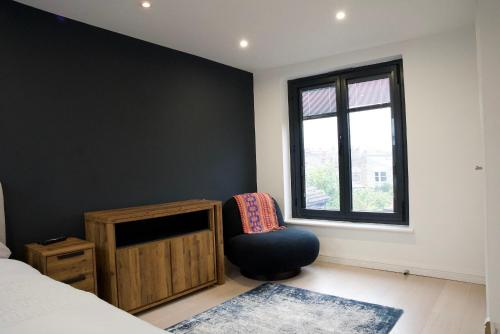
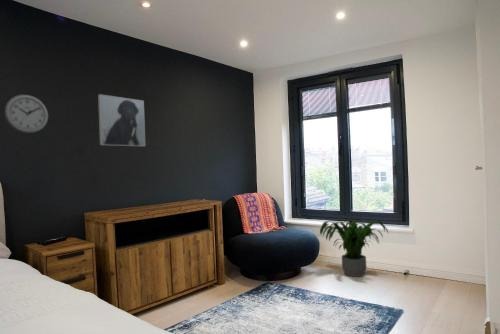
+ wall clock (27, 113)
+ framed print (122, 121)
+ potted plant (355, 247)
